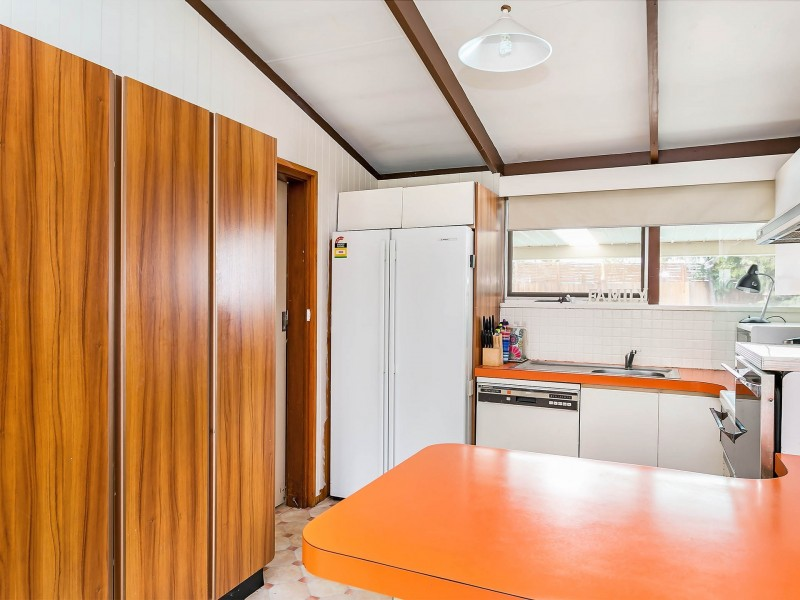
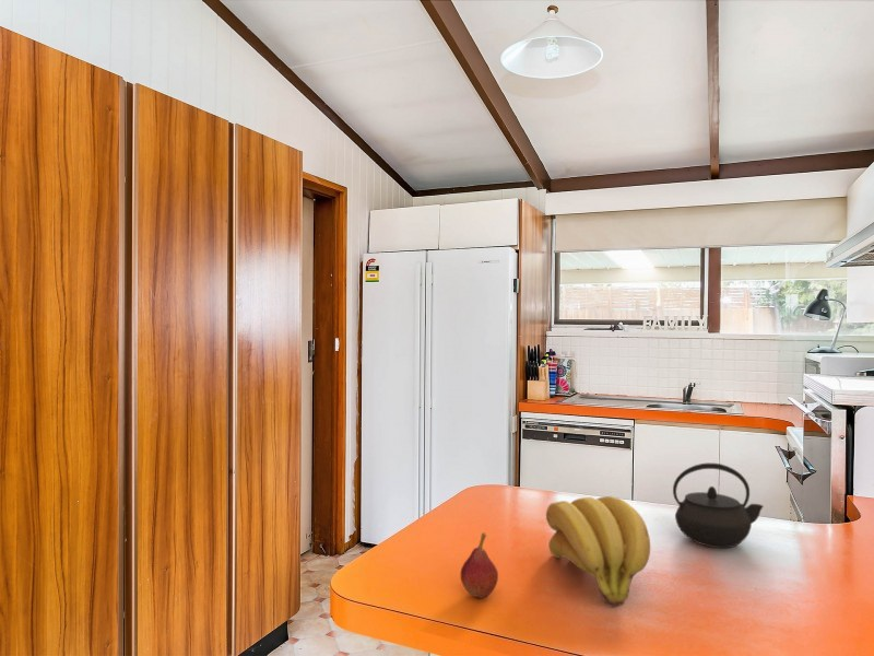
+ fruit (479, 563)
+ kettle (717, 502)
+ banana bunch (592, 537)
